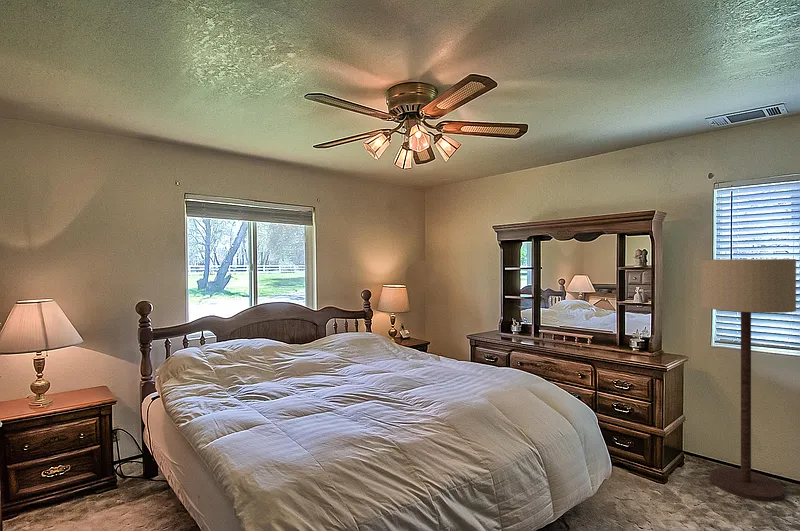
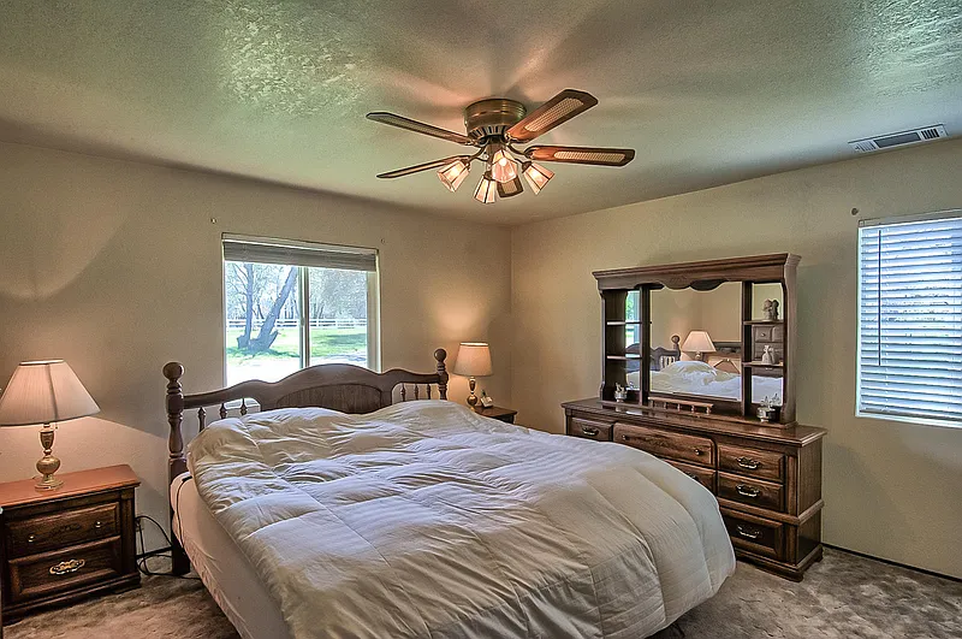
- floor lamp (746, 373)
